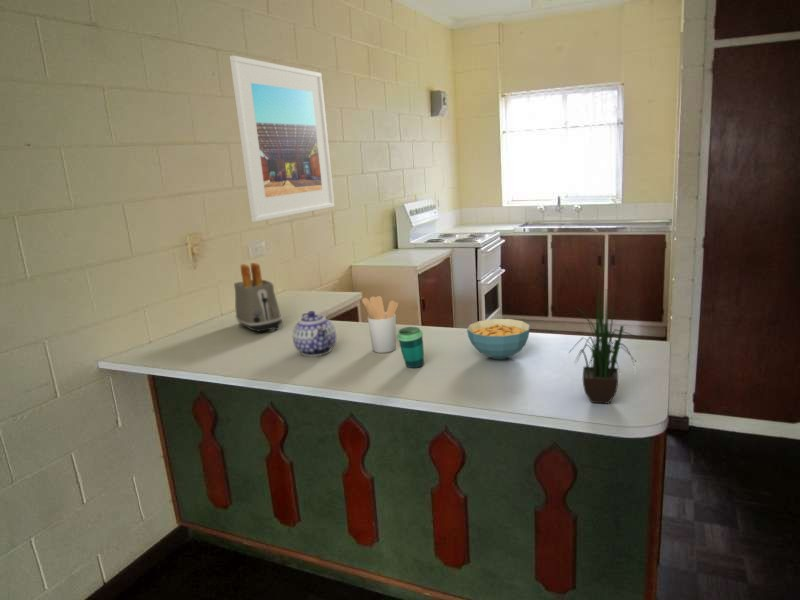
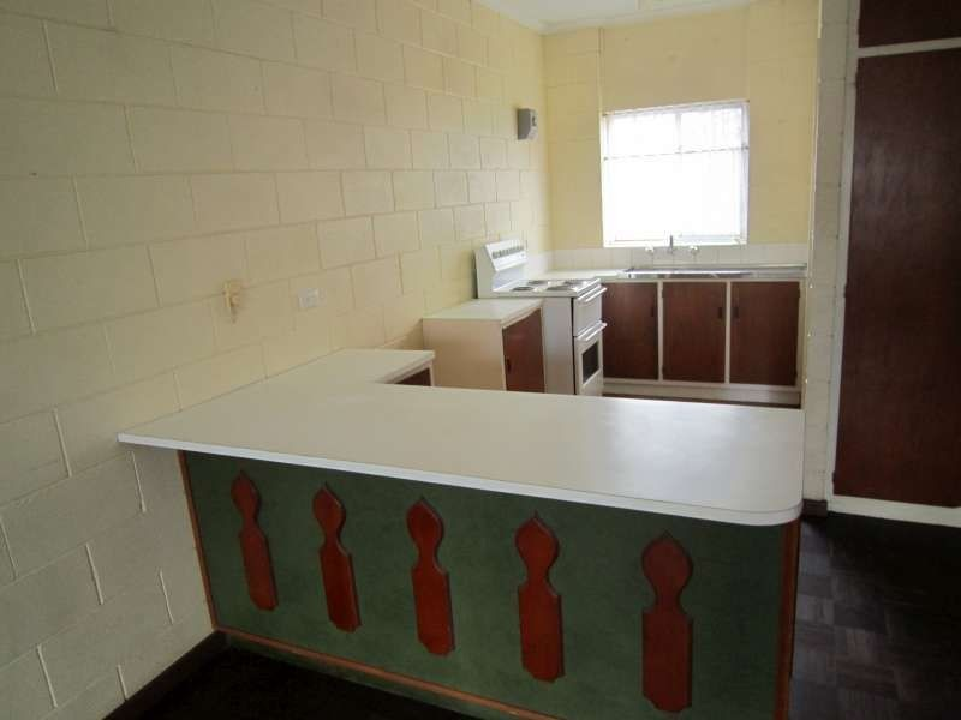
- cereal bowl (498, 341)
- utensil holder (379, 322)
- potted plant (605, 333)
- cup (411, 347)
- toaster (255, 295)
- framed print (289, 141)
- teapot (314, 331)
